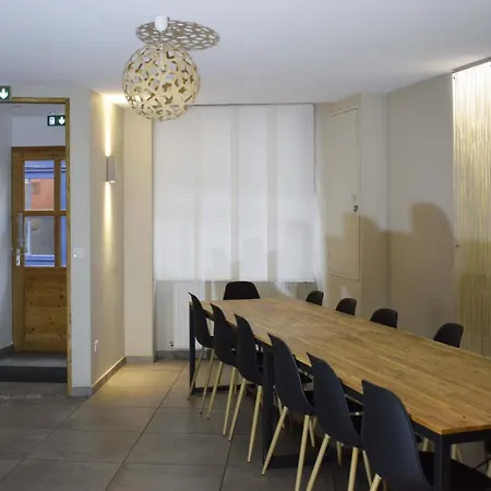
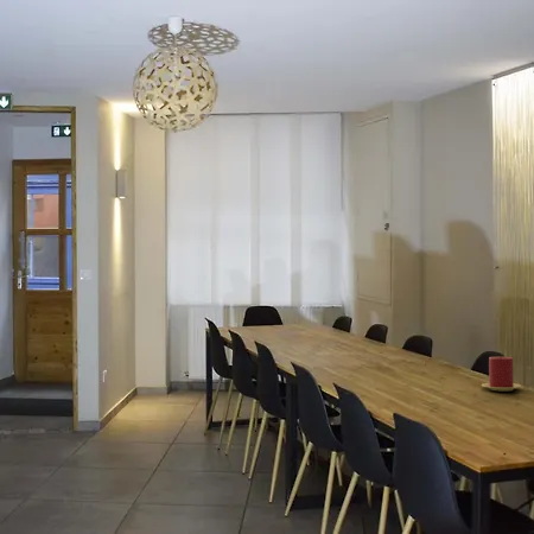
+ candle (501, 373)
